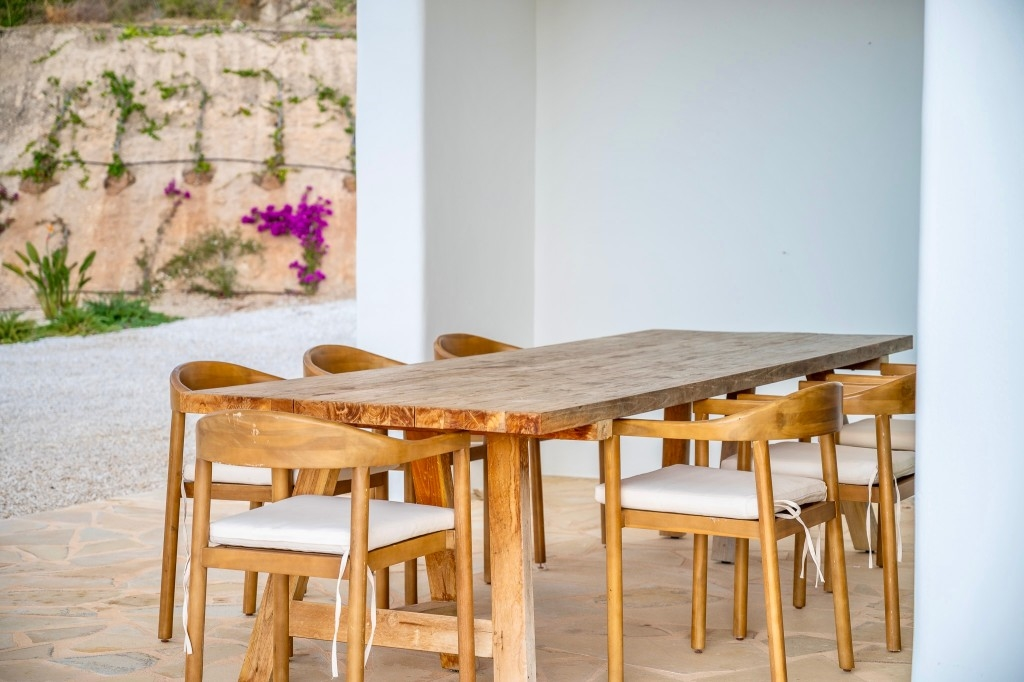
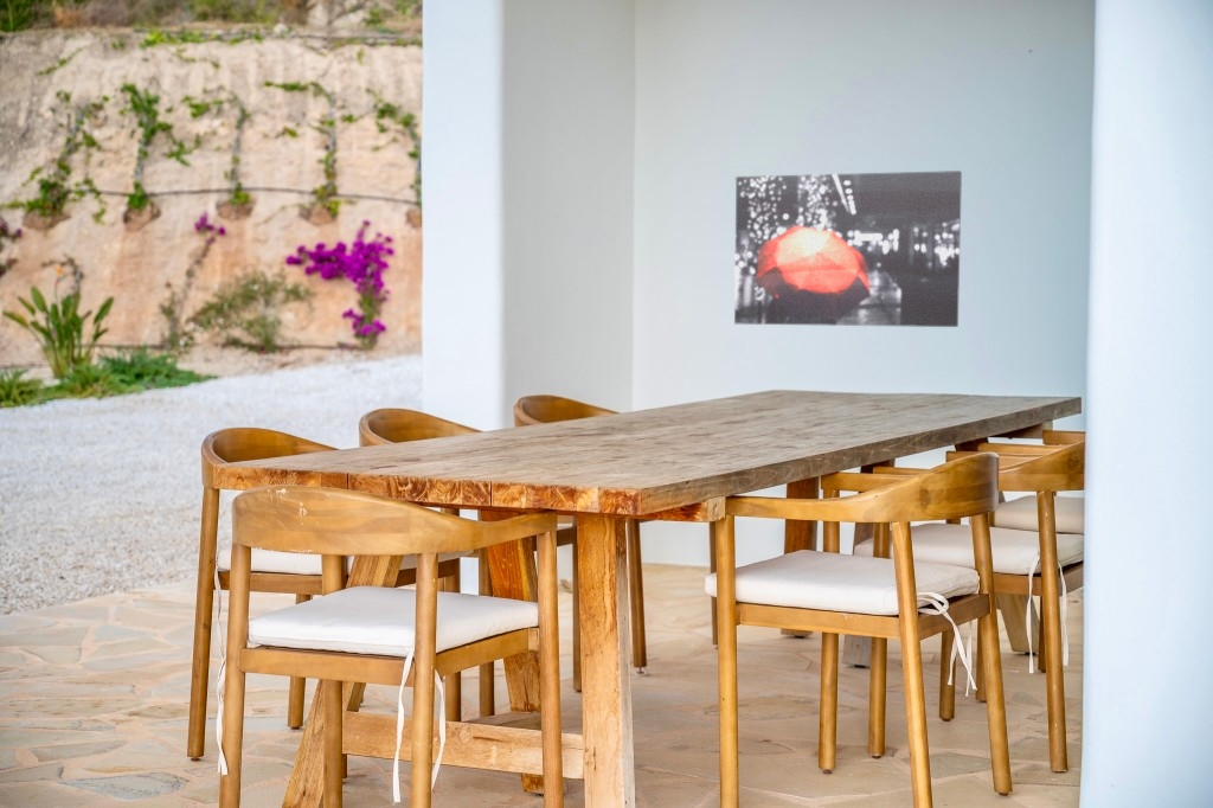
+ wall art (843, 250)
